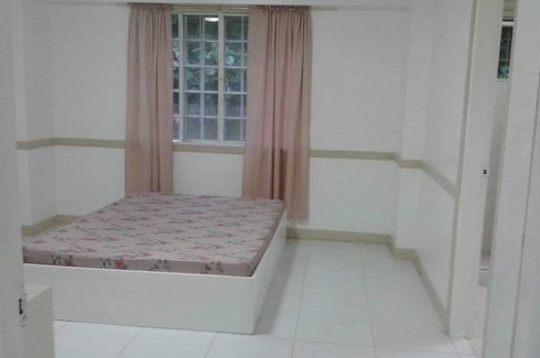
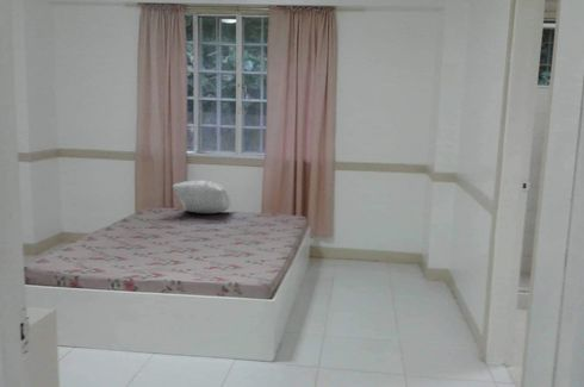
+ pillow (203, 196)
